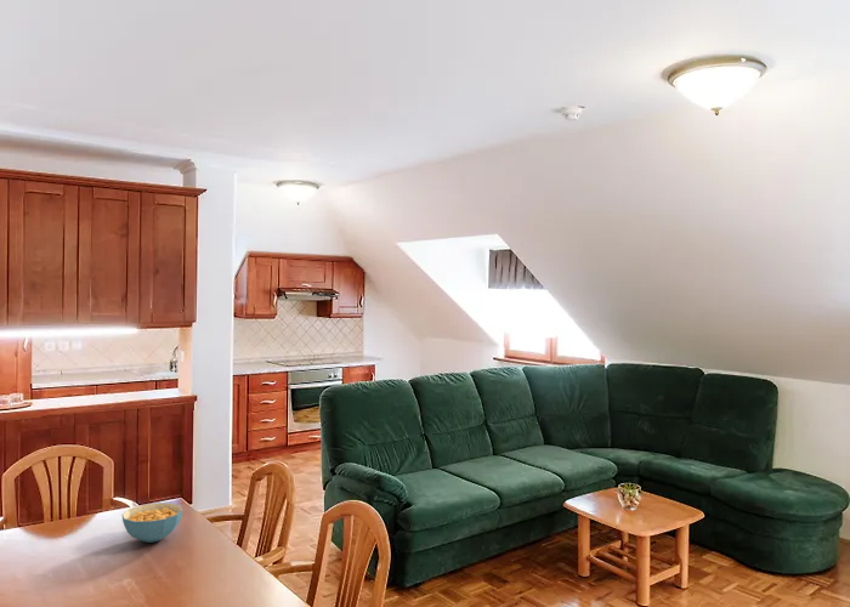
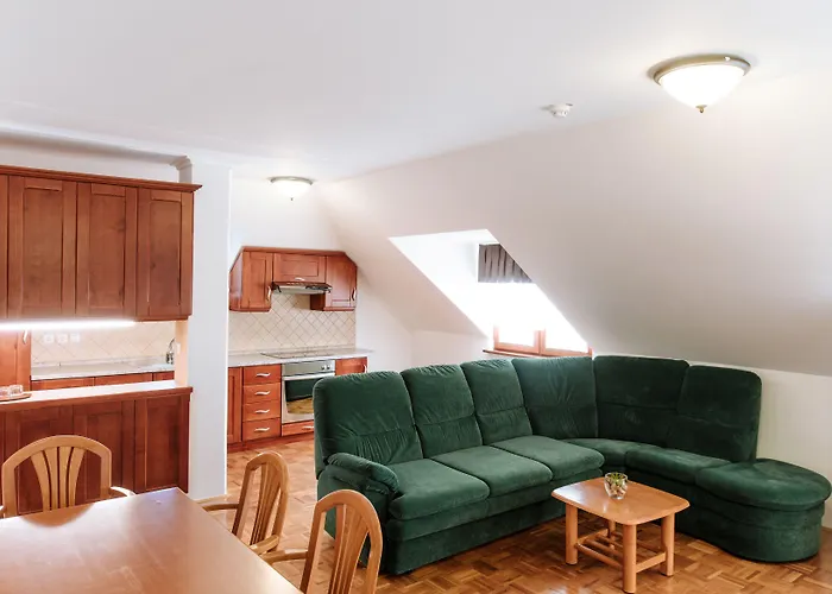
- cereal bowl (152, 524)
